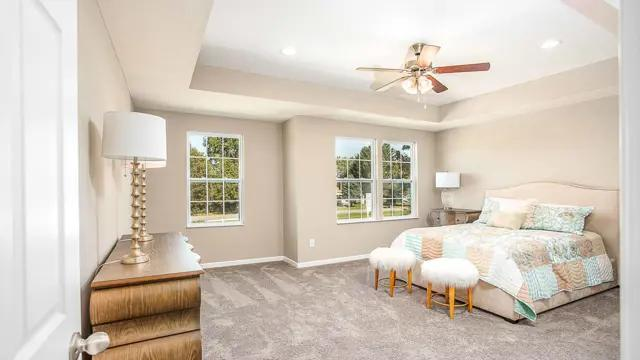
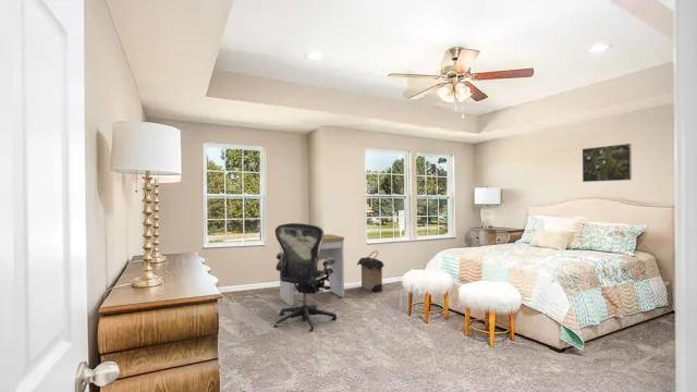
+ office chair (304, 270)
+ laundry hamper (370, 269)
+ desk (319, 259)
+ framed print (606, 163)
